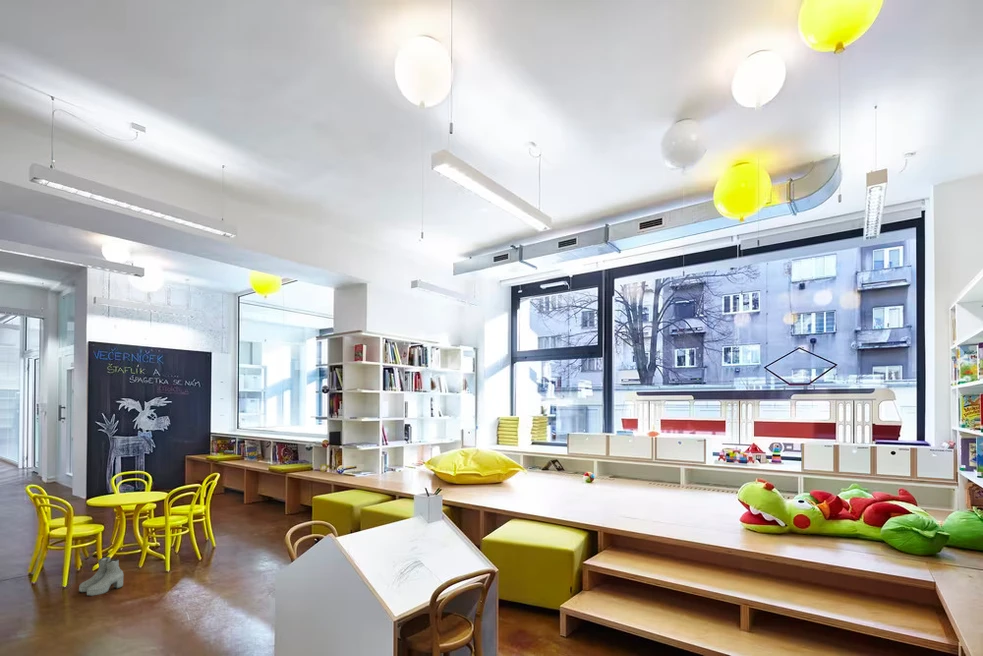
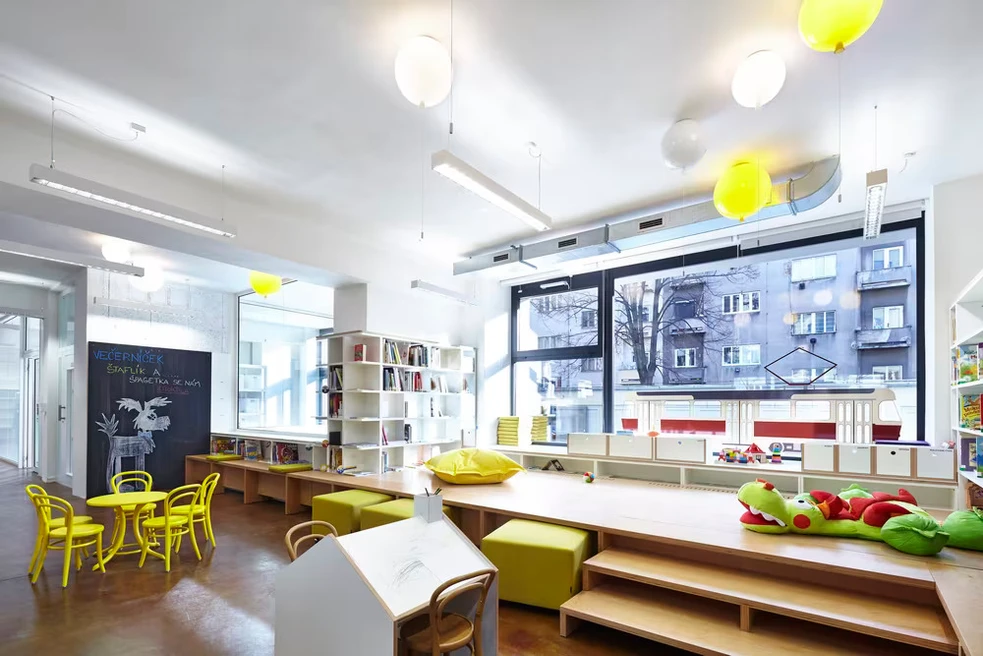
- boots (101, 575)
